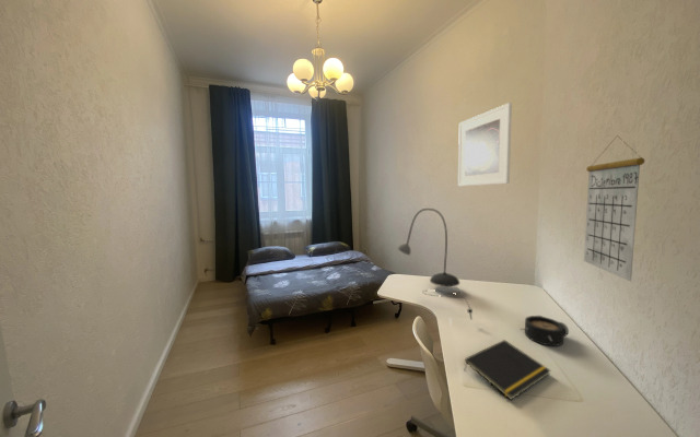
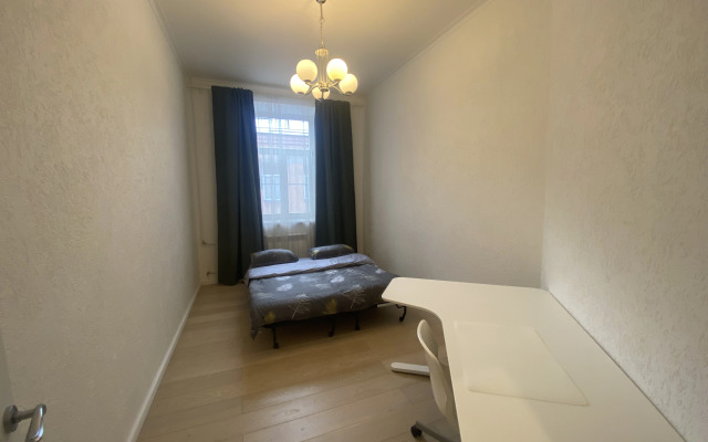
- notepad (506, 365)
- calendar (609, 204)
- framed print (481, 150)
- desk lamp (444, 259)
- alarm clock (545, 329)
